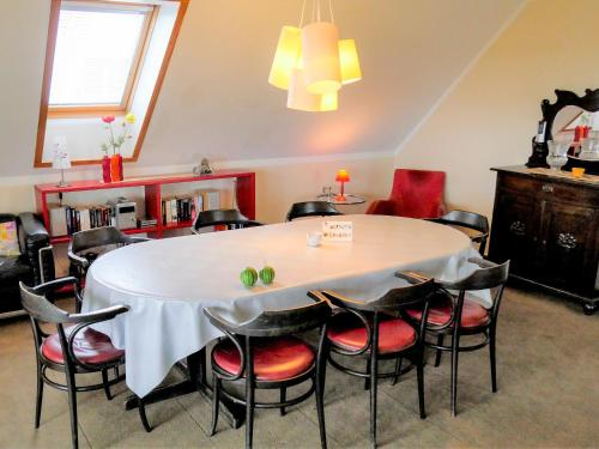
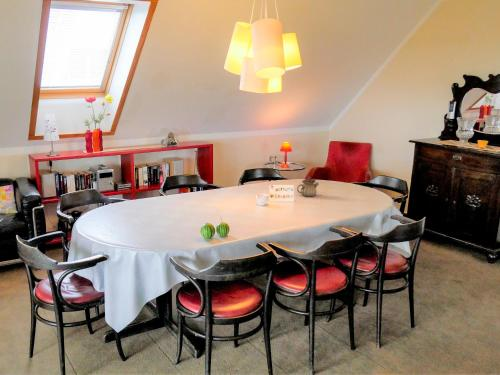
+ teapot (307, 185)
